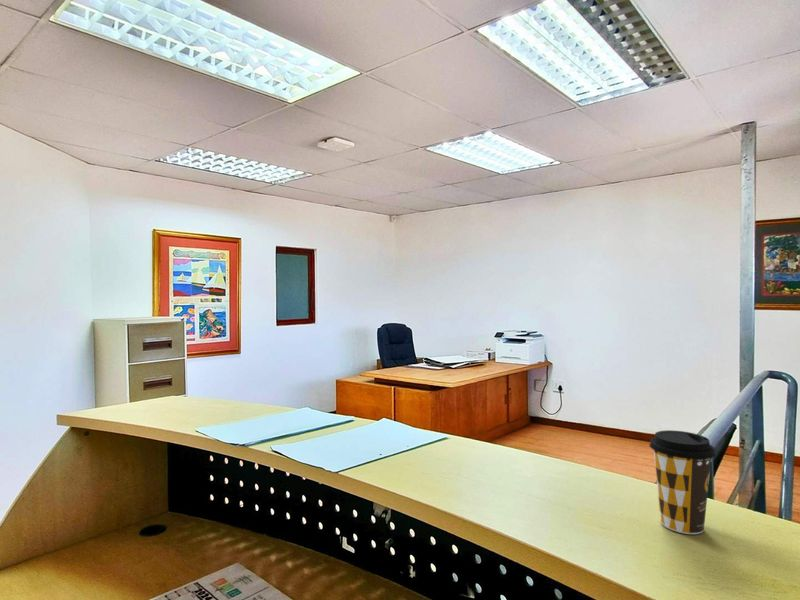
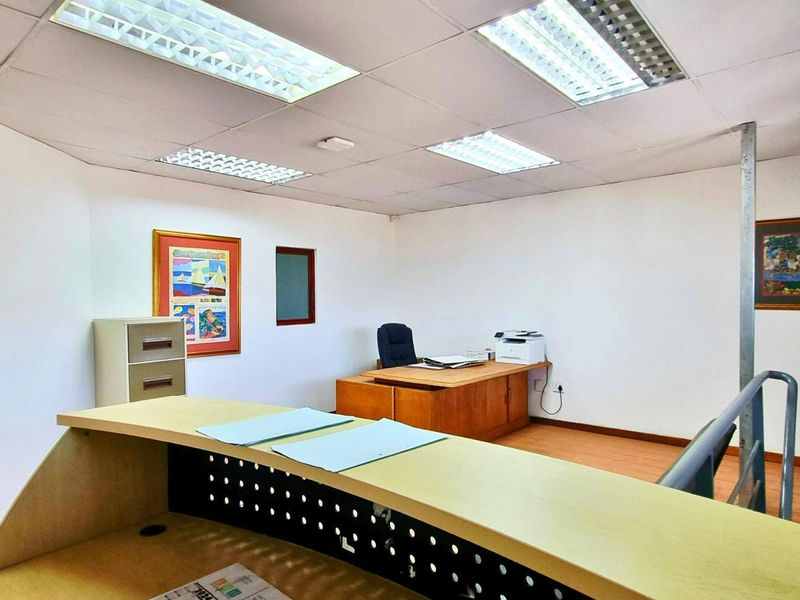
- coffee cup (681, 481)
